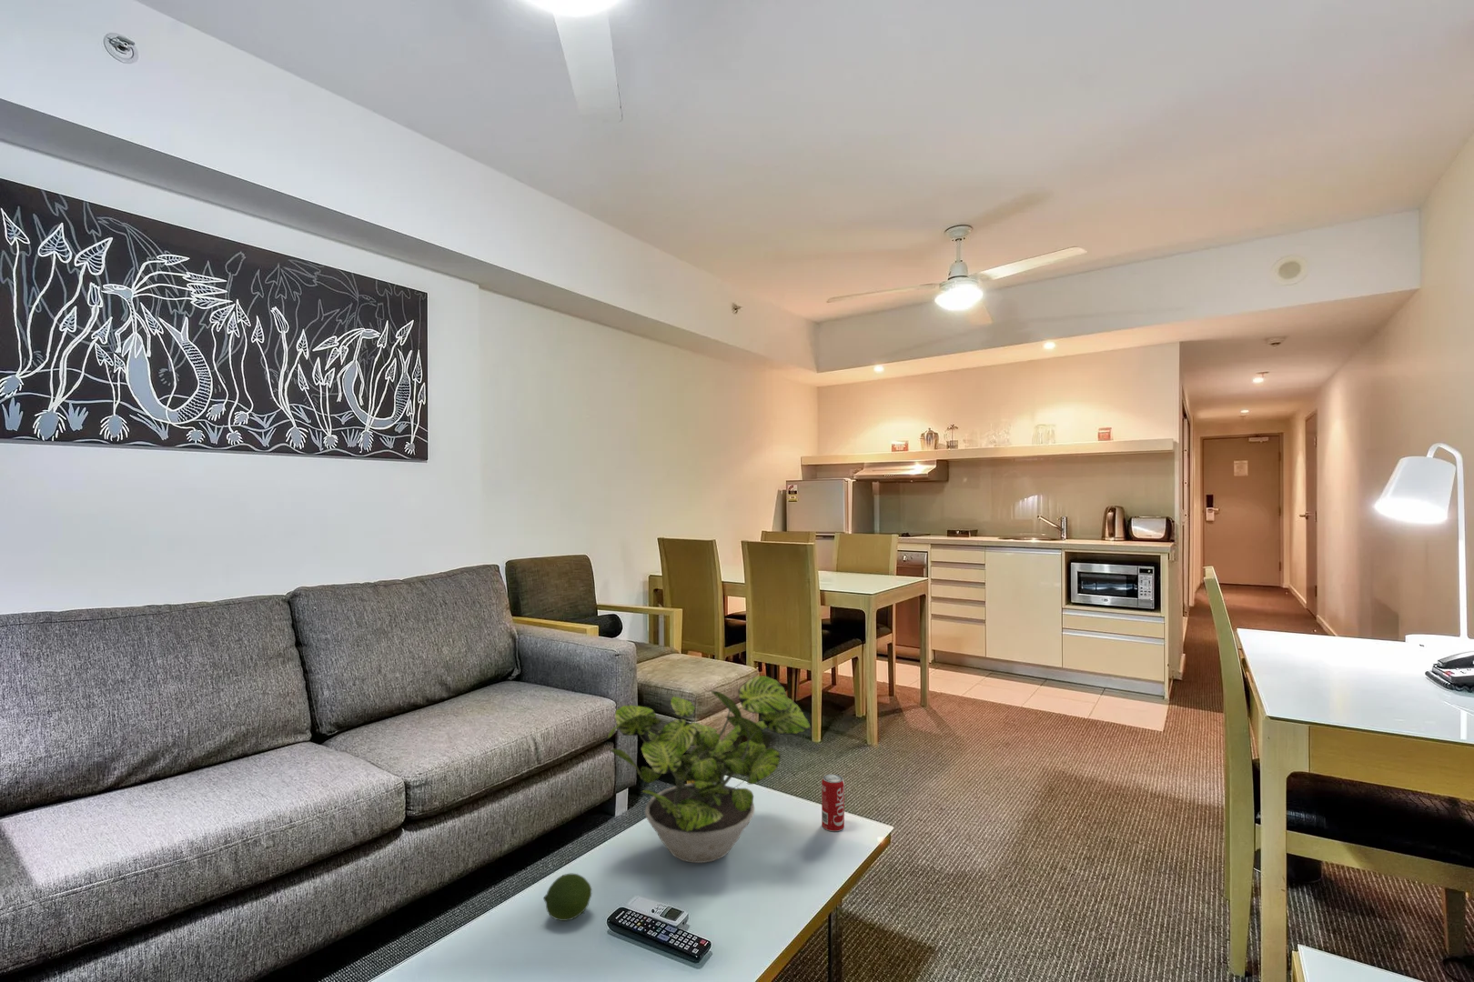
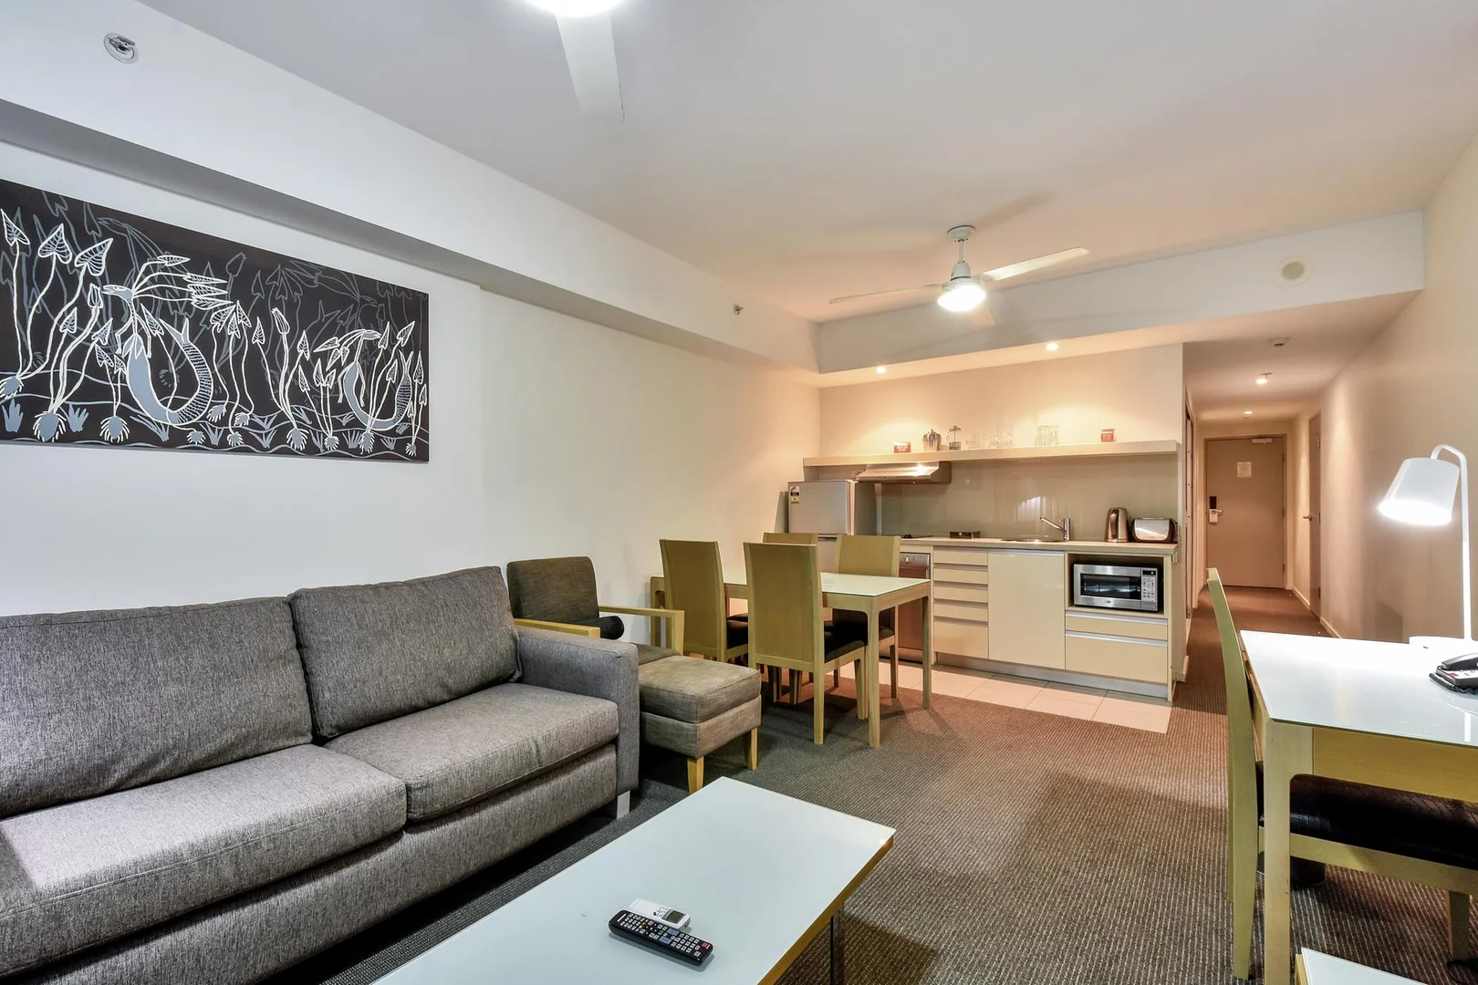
- beverage can (832, 802)
- potted plant (710, 765)
- fruit (568, 897)
